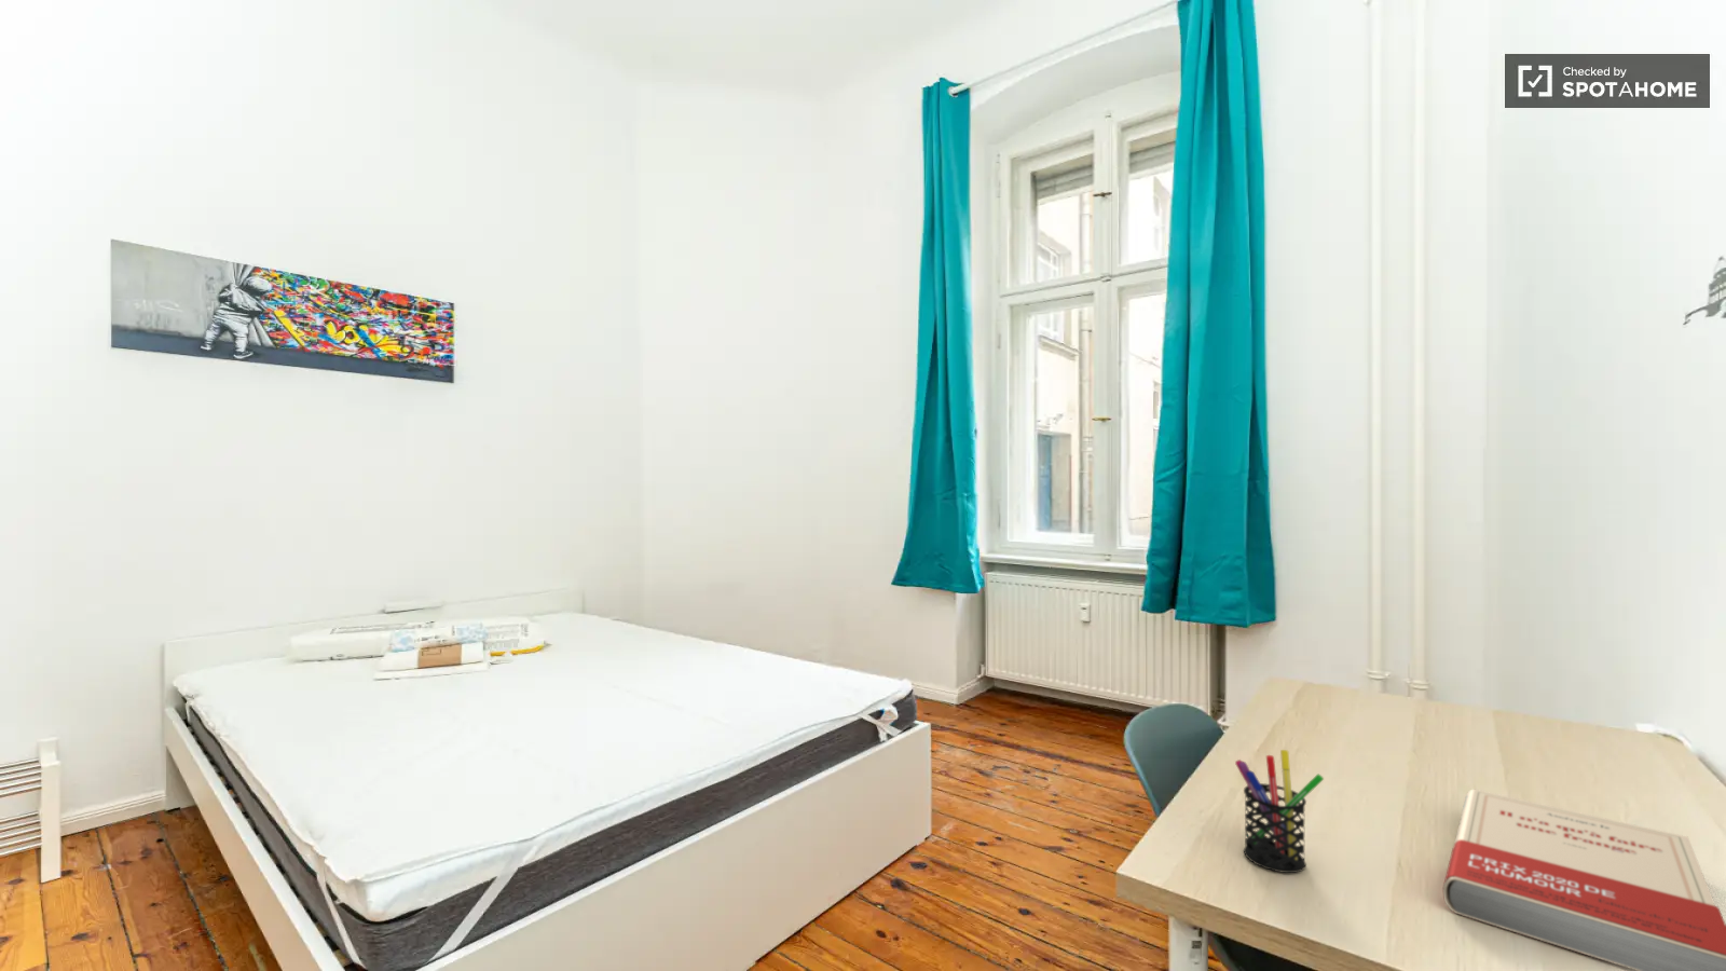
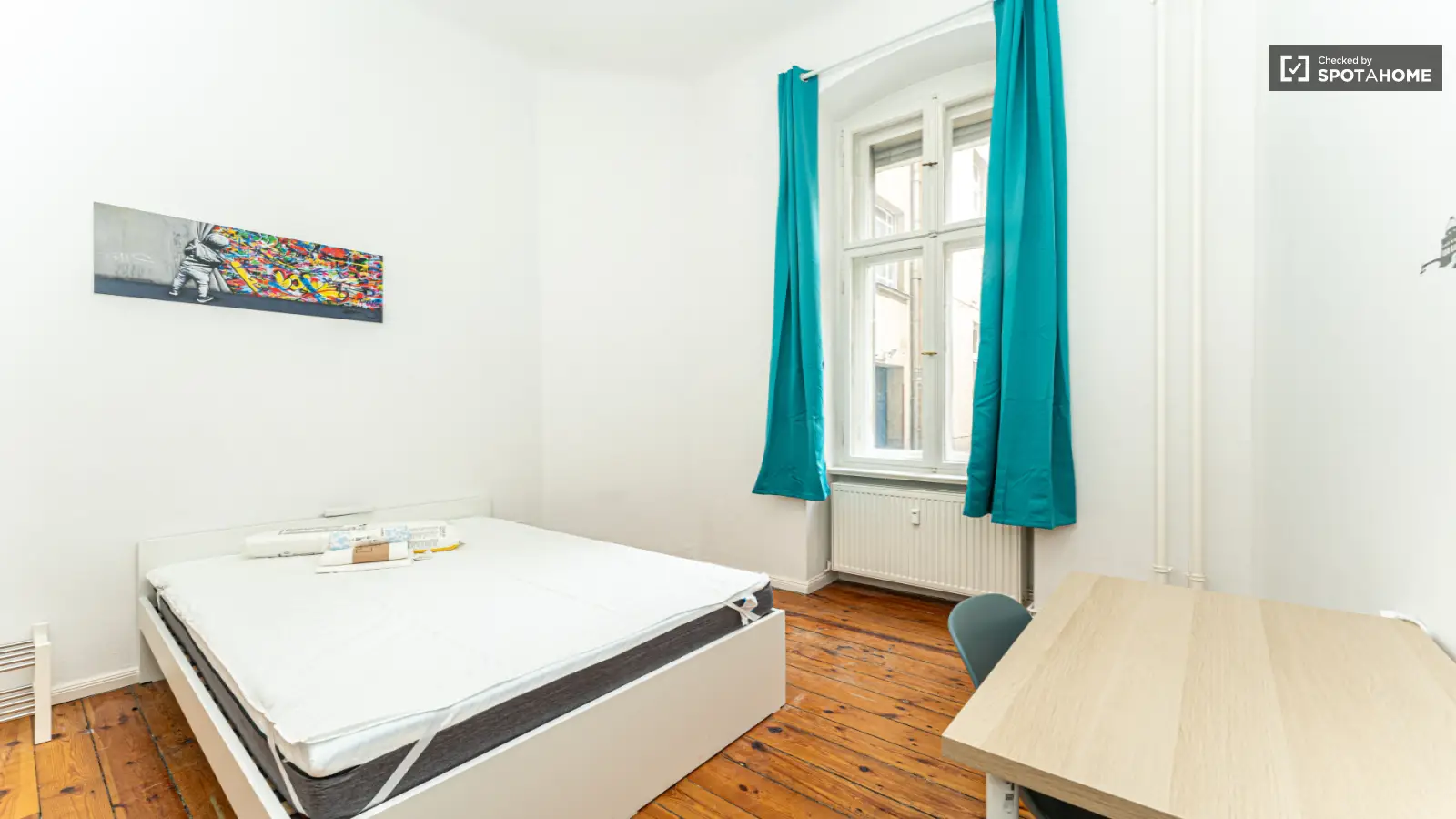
- pen holder (1280, 806)
- book (1572, 870)
